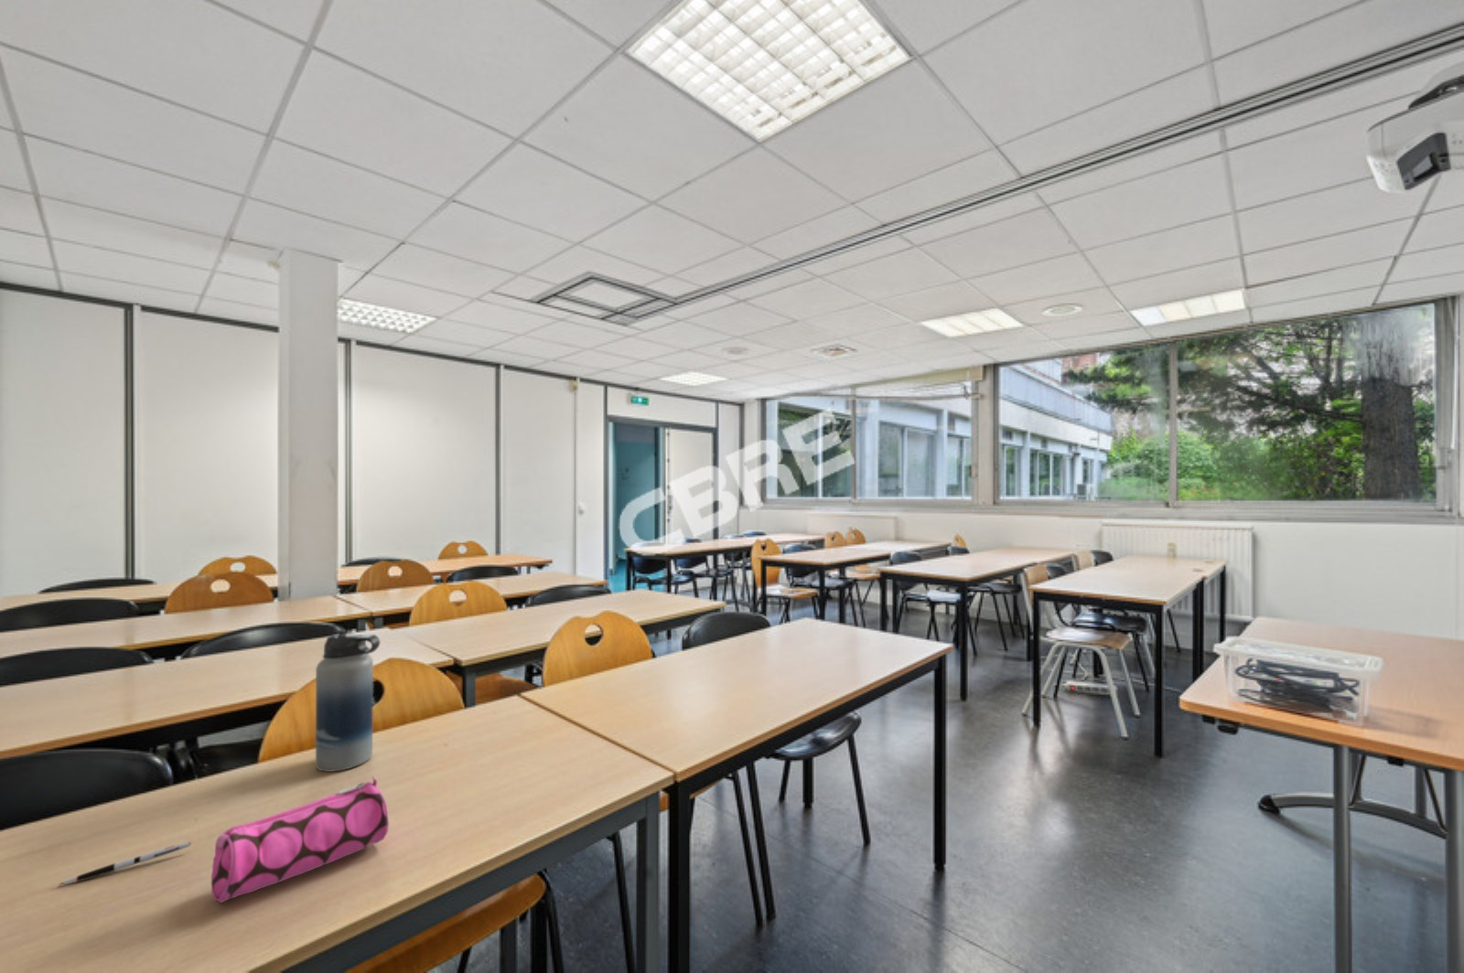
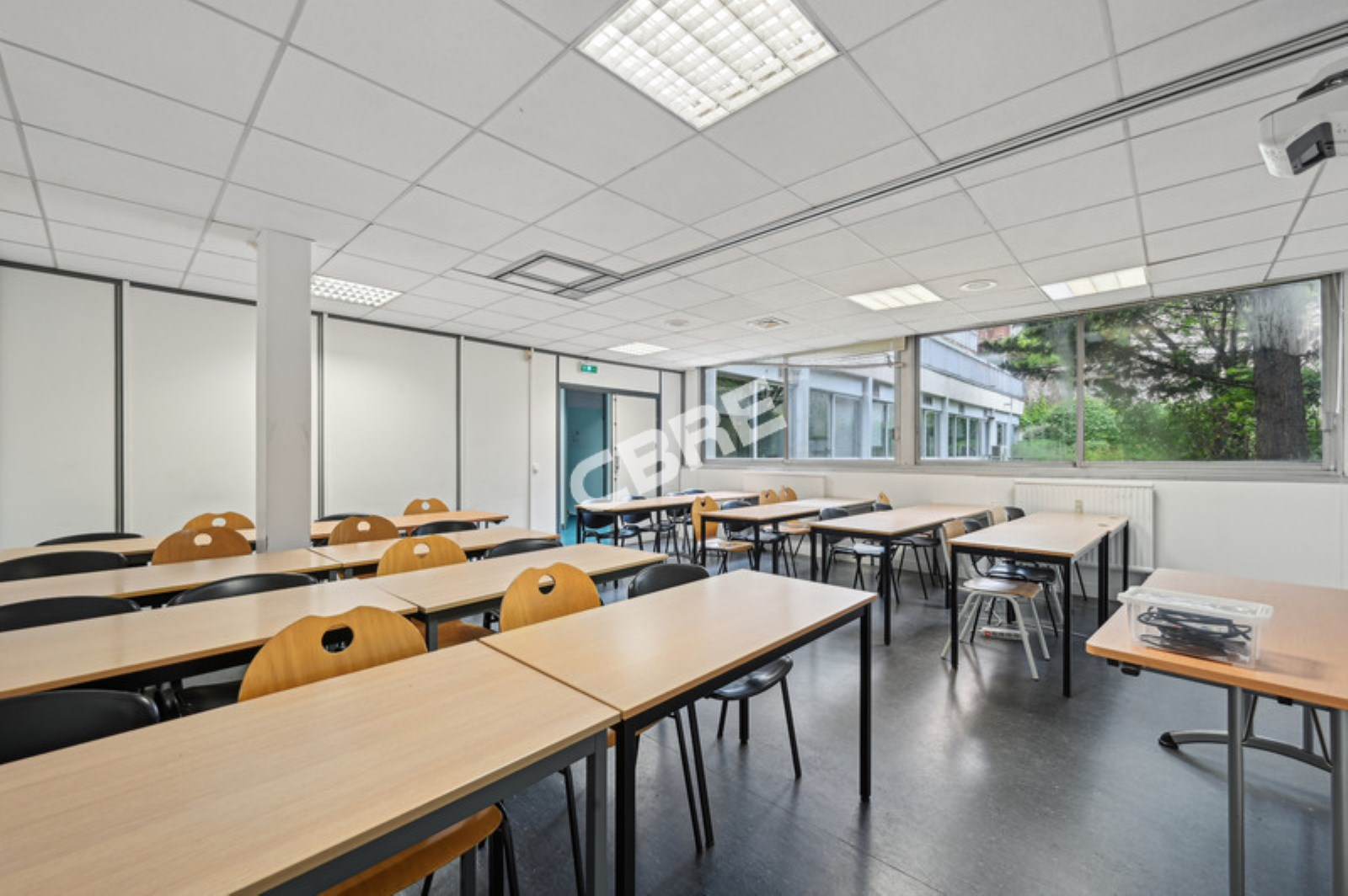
- pen (127, 862)
- pencil case (304, 834)
- water bottle (346, 696)
